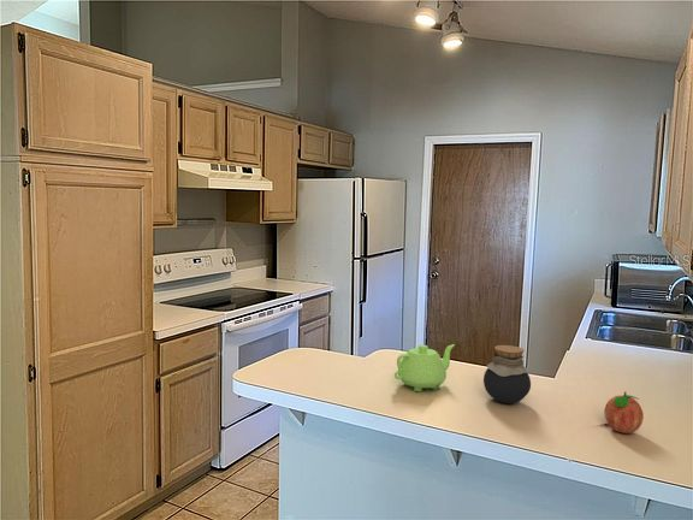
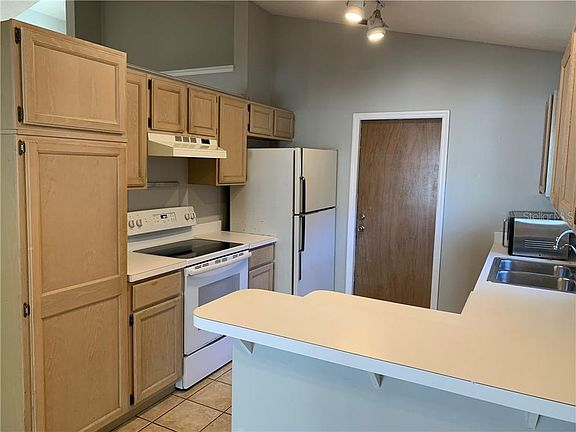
- jar (508, 374)
- fruit (623, 410)
- teapot (425, 365)
